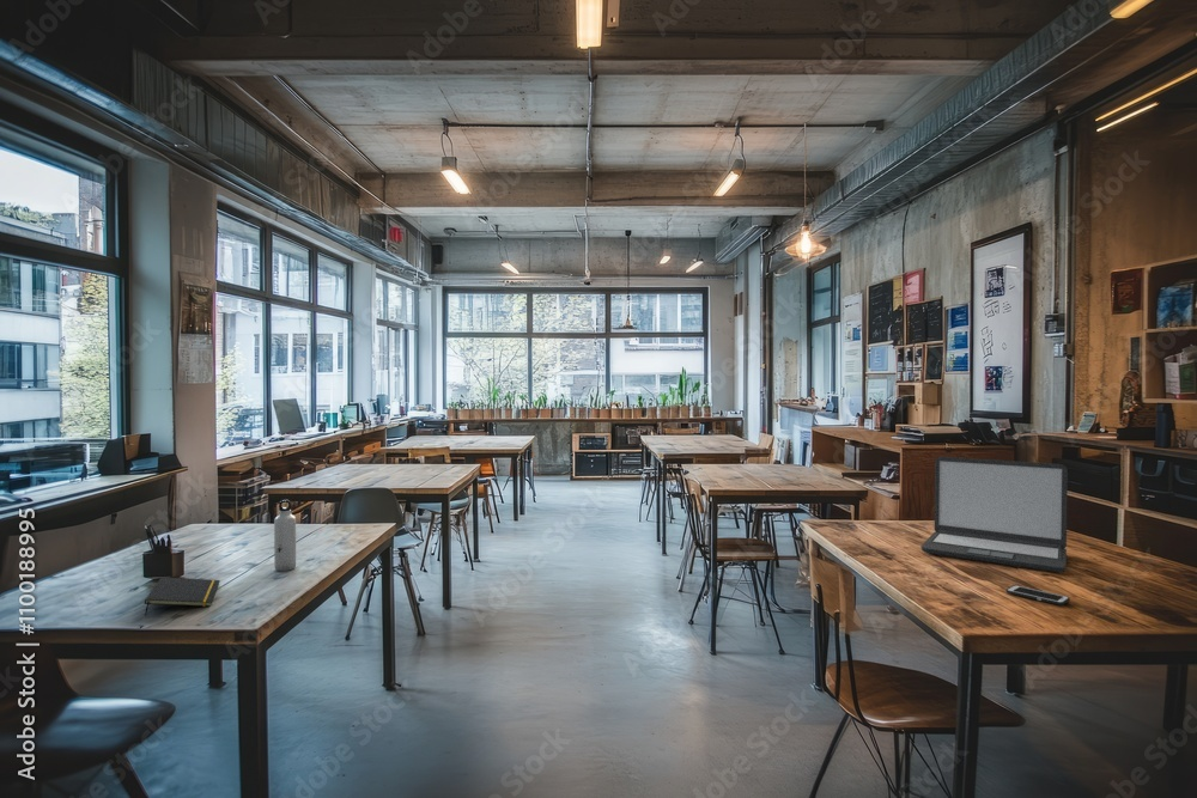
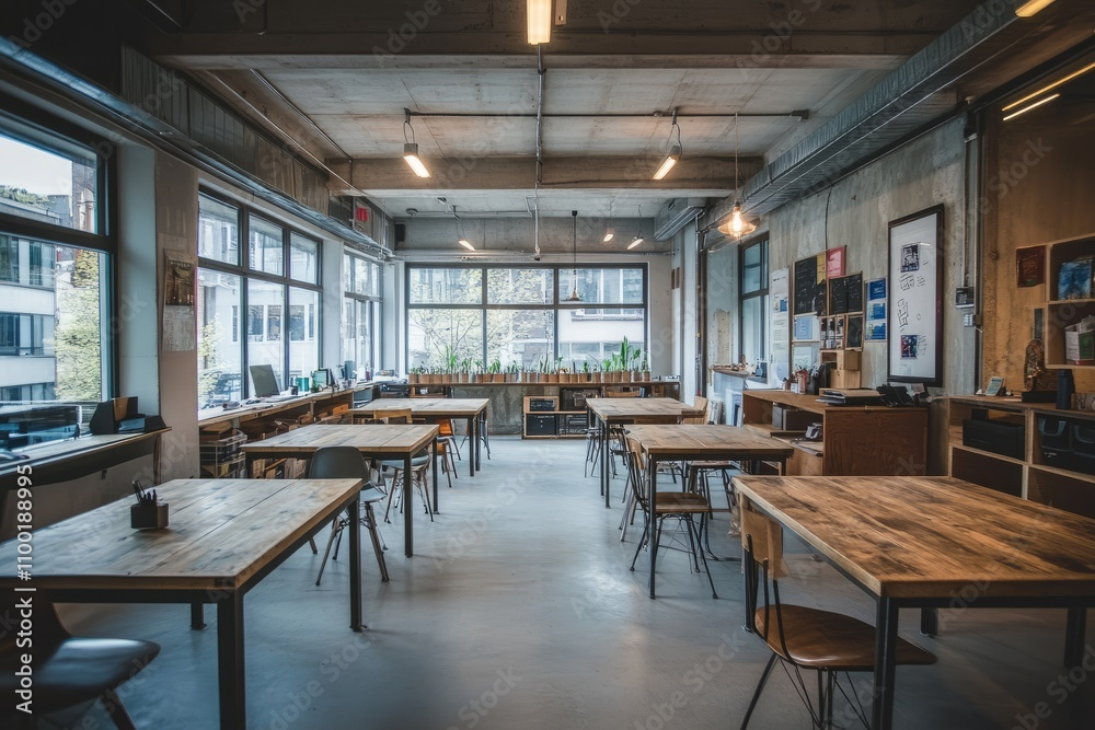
- water bottle (285, 534)
- laptop (992, 508)
- cell phone (1037, 595)
- notepad (184, 591)
